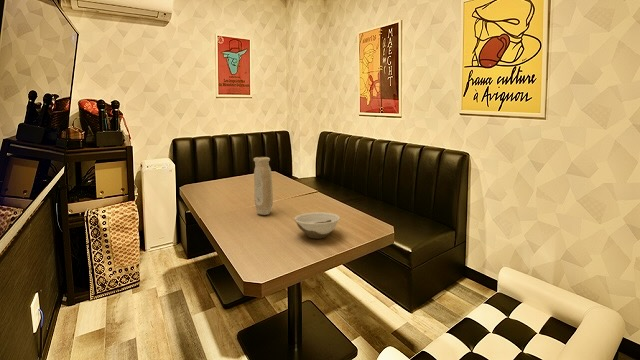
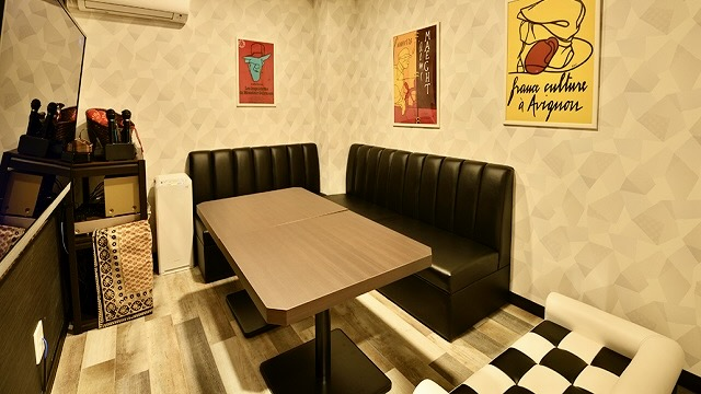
- vase (263, 185)
- bowl (317, 226)
